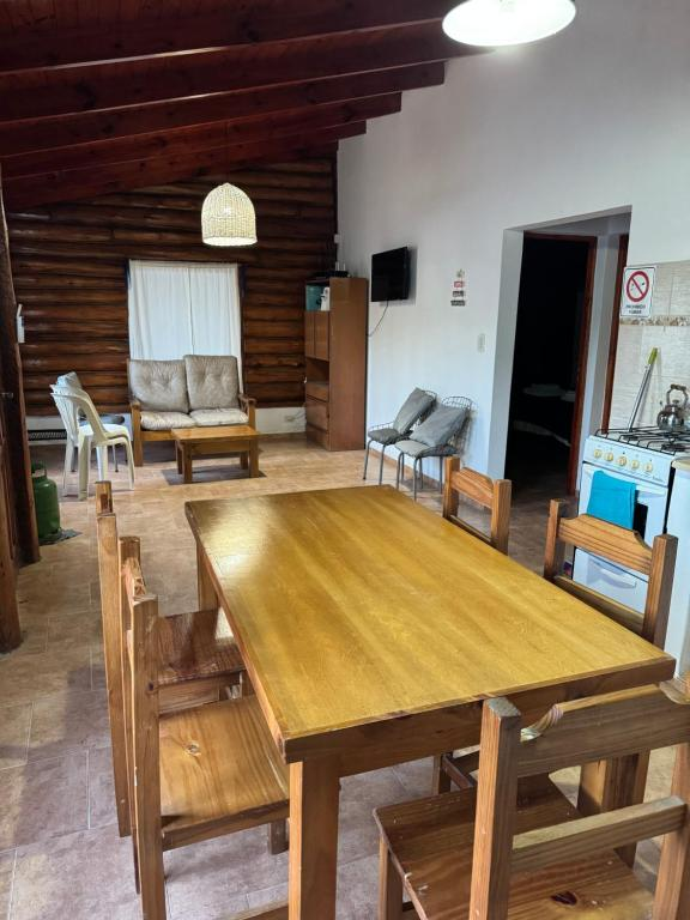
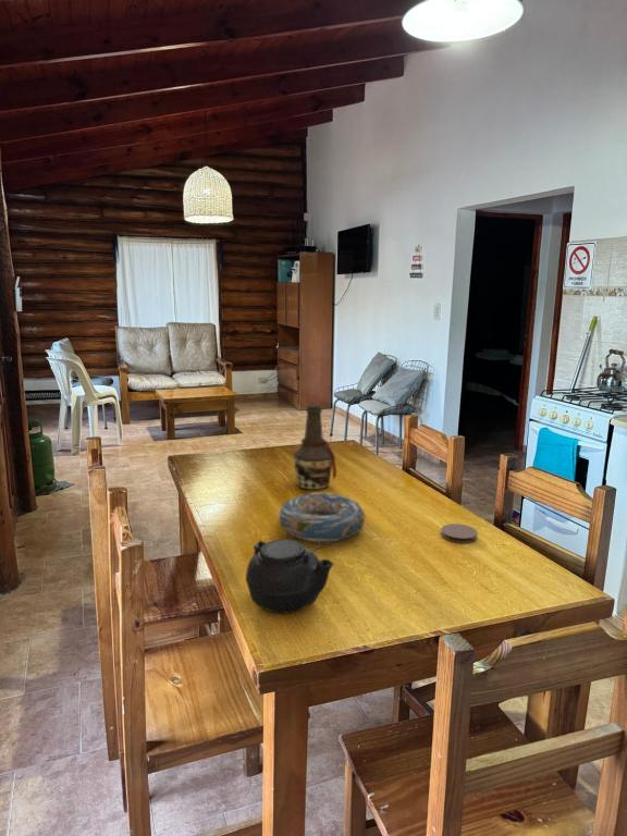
+ teapot (291, 576)
+ coaster (458, 532)
+ bottle (316, 445)
+ decorative bowl (321, 517)
